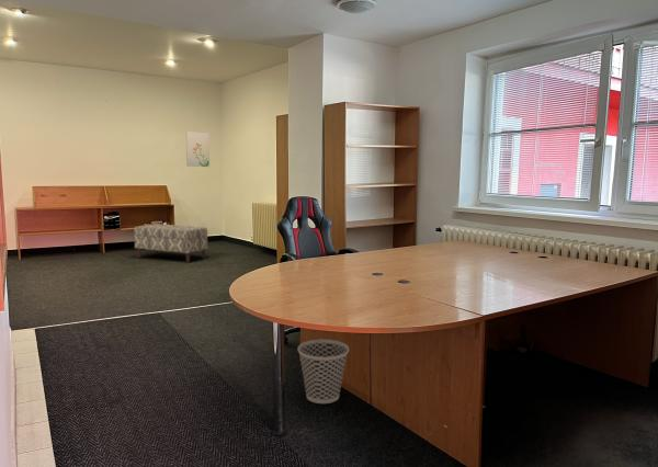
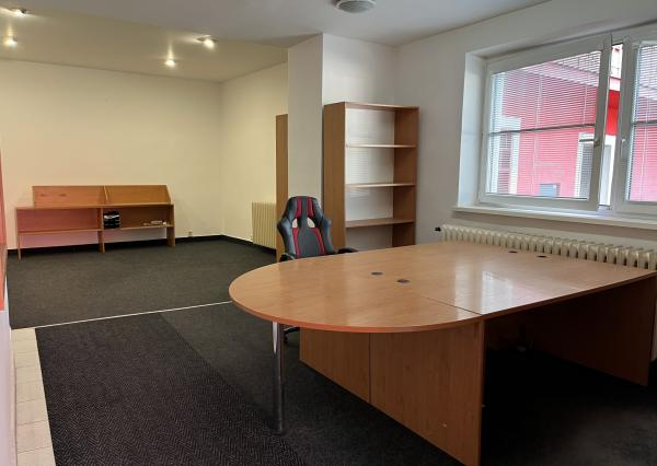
- wastebasket (322, 372)
- wall art (197, 149)
- bench (171, 242)
